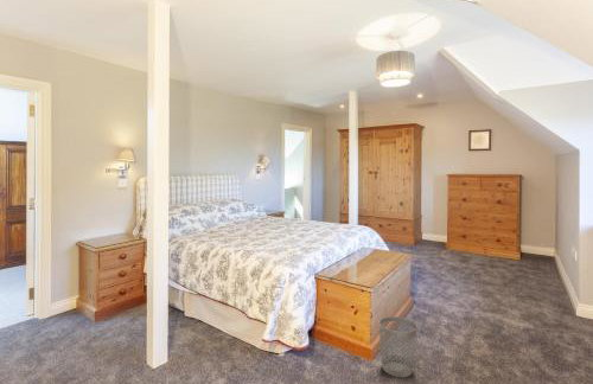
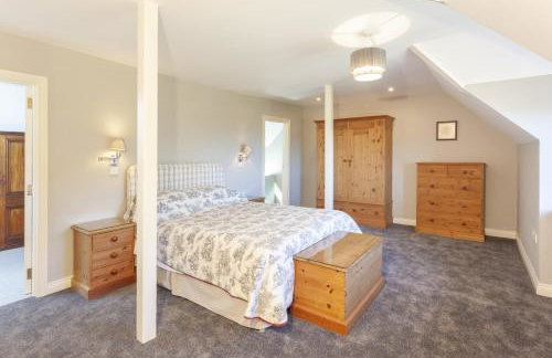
- wastebasket (397, 346)
